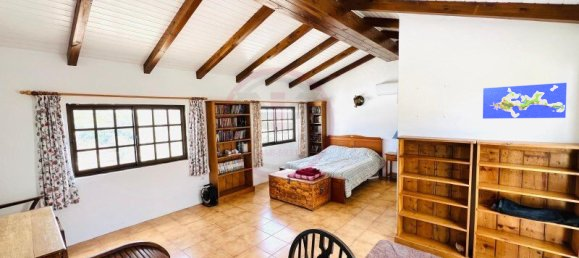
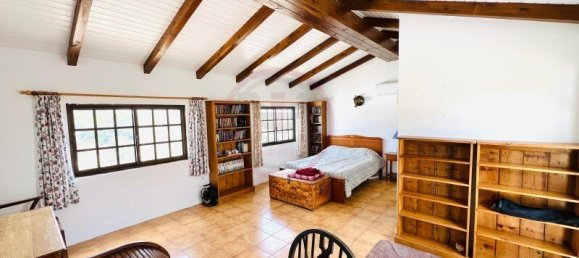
- world map (521, 102)
